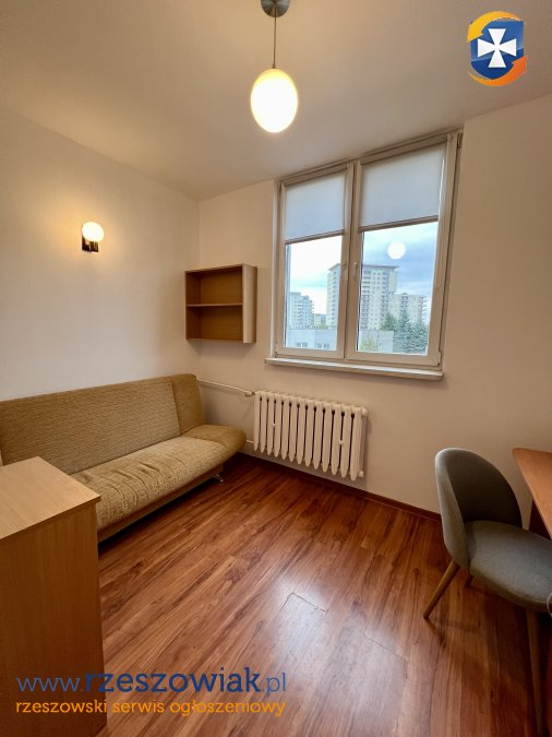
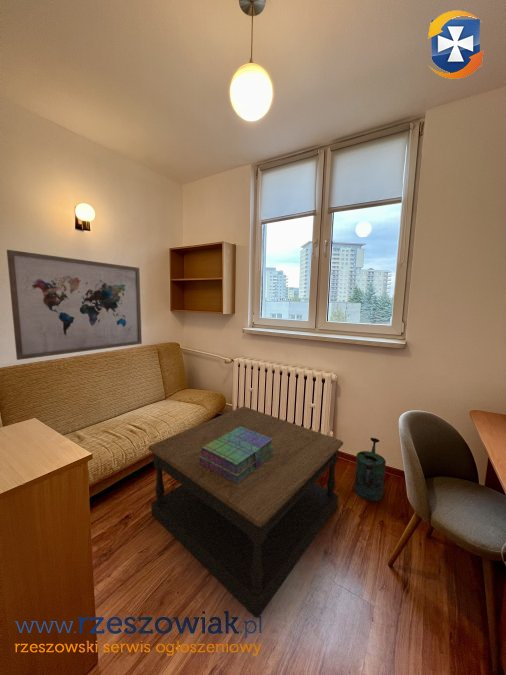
+ wall art (87, 306)
+ coffee table (248, 476)
+ watering can (370, 467)
+ stack of books (238, 450)
